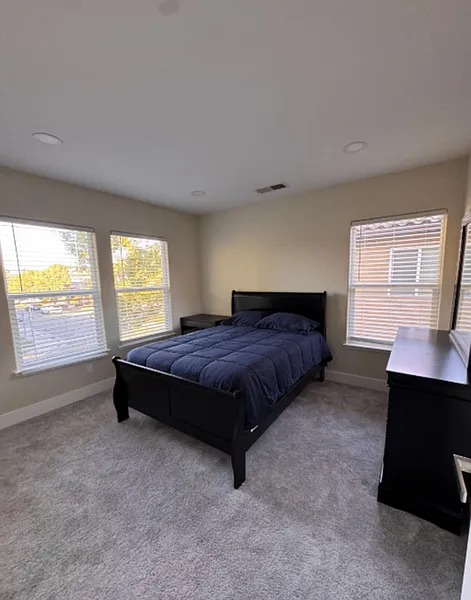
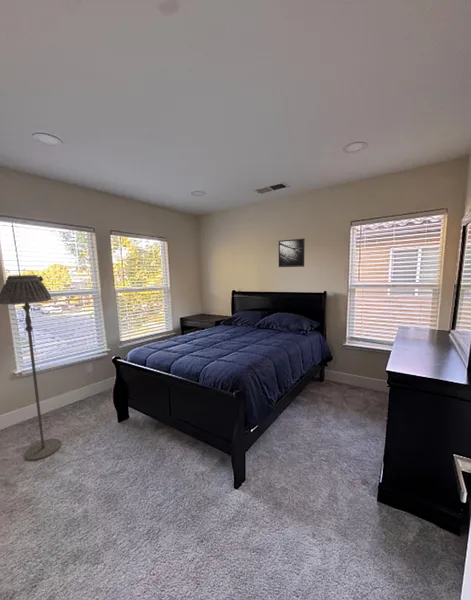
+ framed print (291, 253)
+ floor lamp (33, 366)
